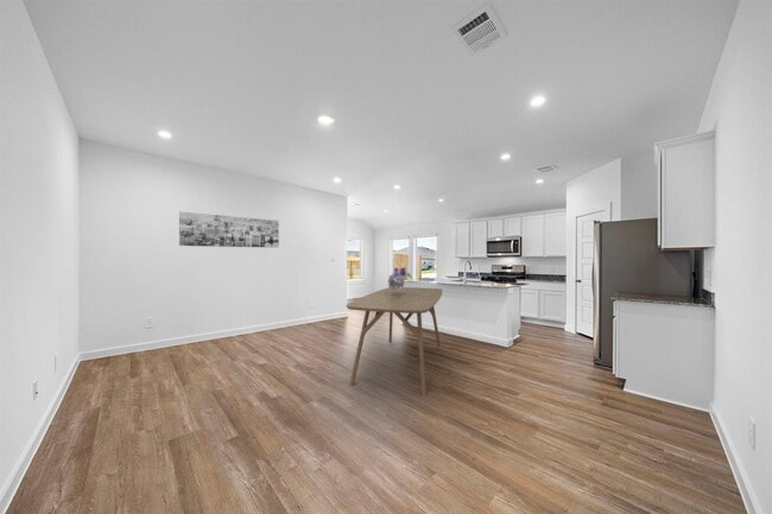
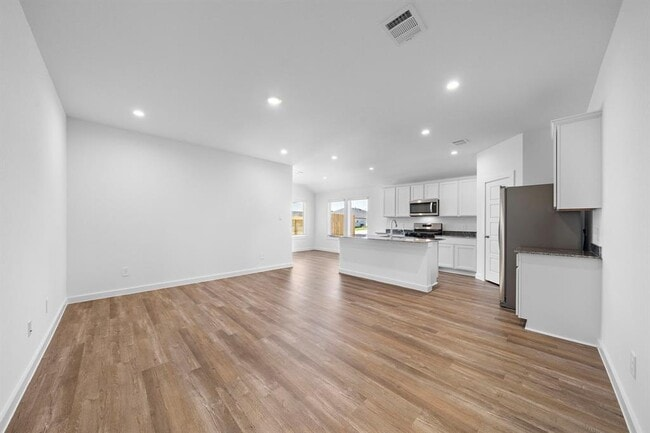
- wall art (234, 231)
- bouquet (400, 280)
- dining table (406, 325)
